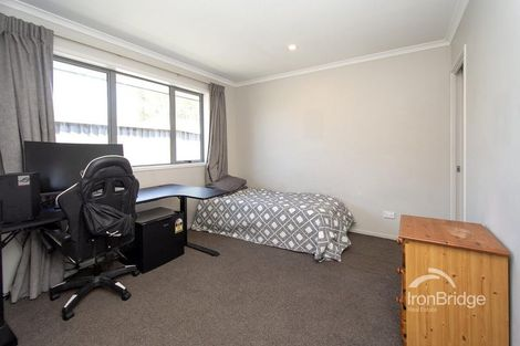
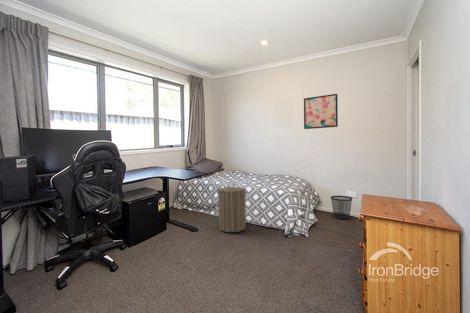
+ wastebasket (341, 207)
+ laundry hamper (232, 205)
+ wall art (320, 112)
